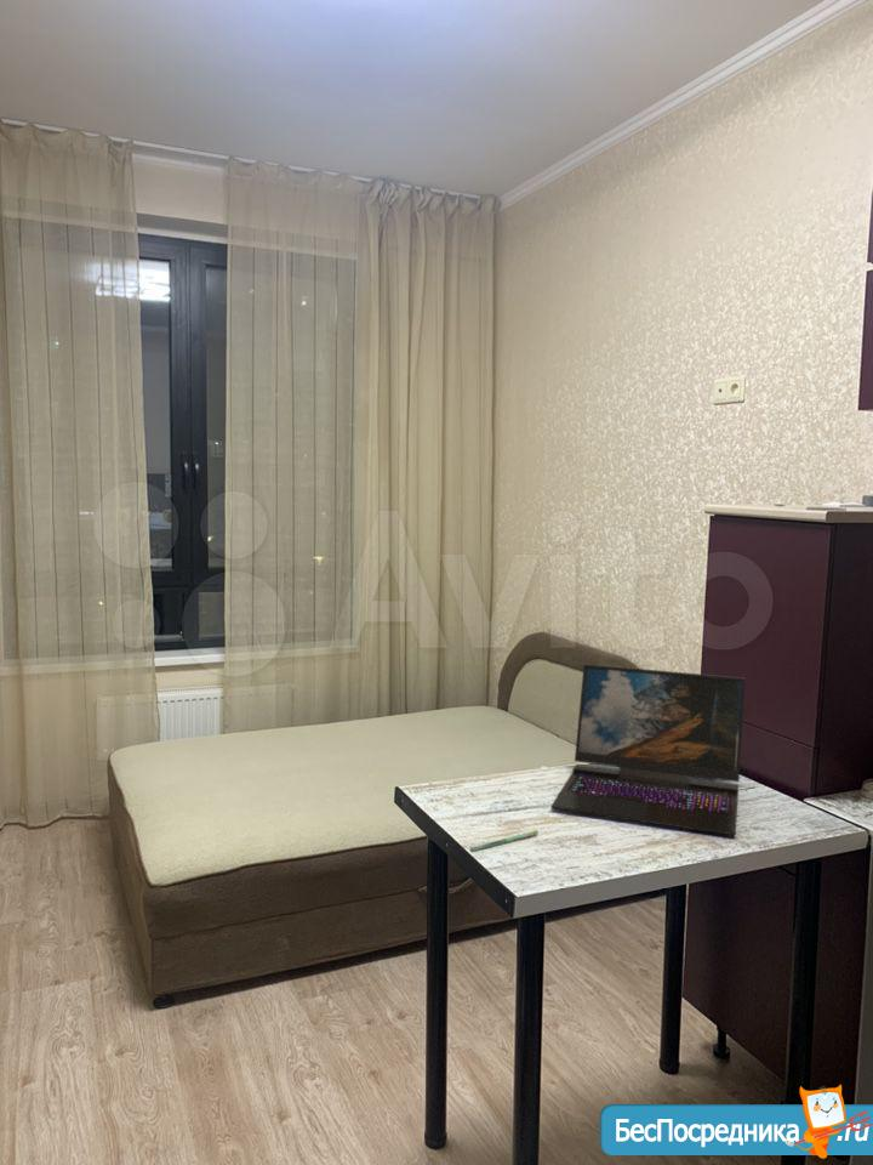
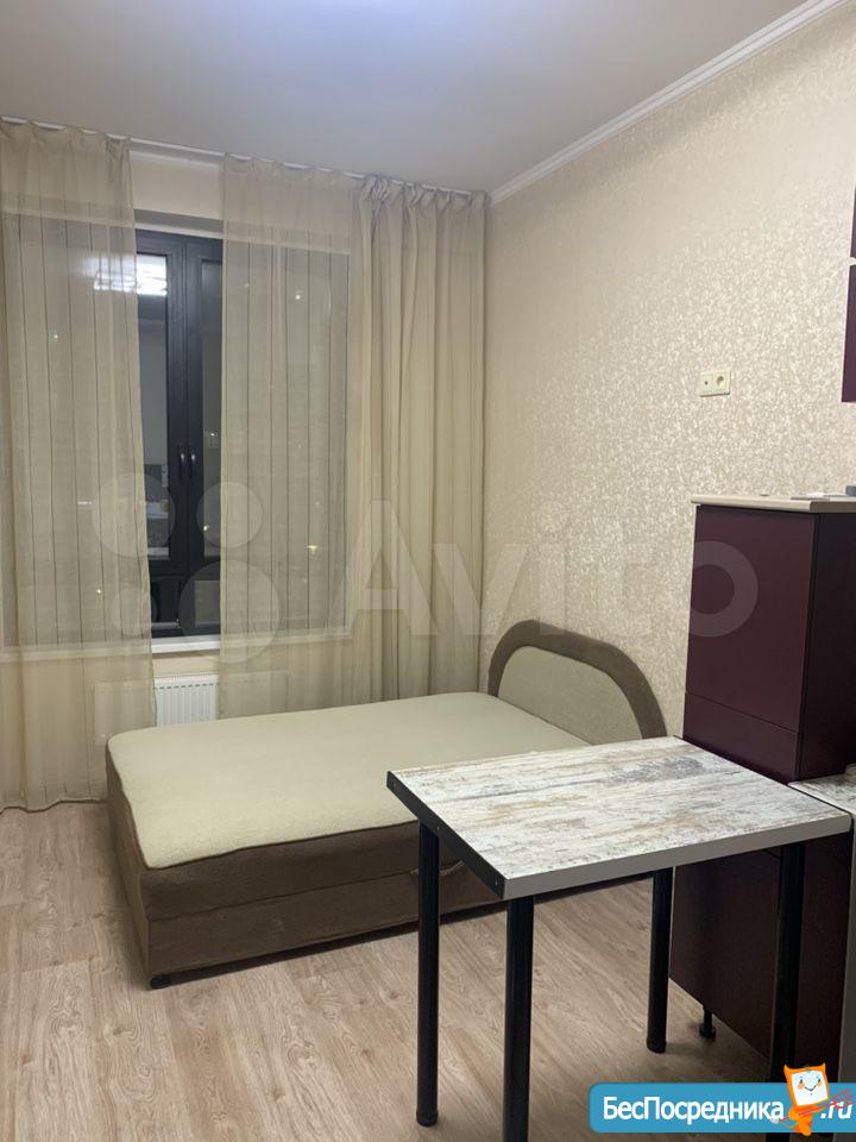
- pen (504, 840)
- laptop (651, 743)
